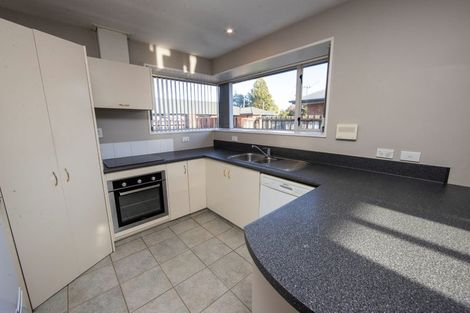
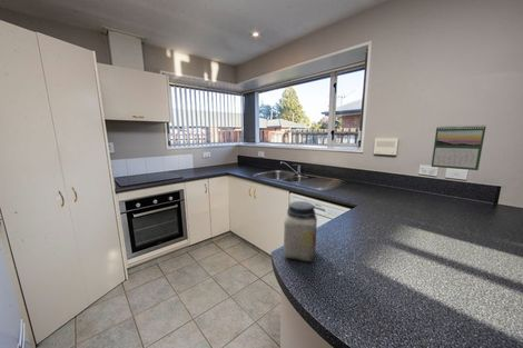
+ jar (300, 229)
+ calendar (456, 147)
